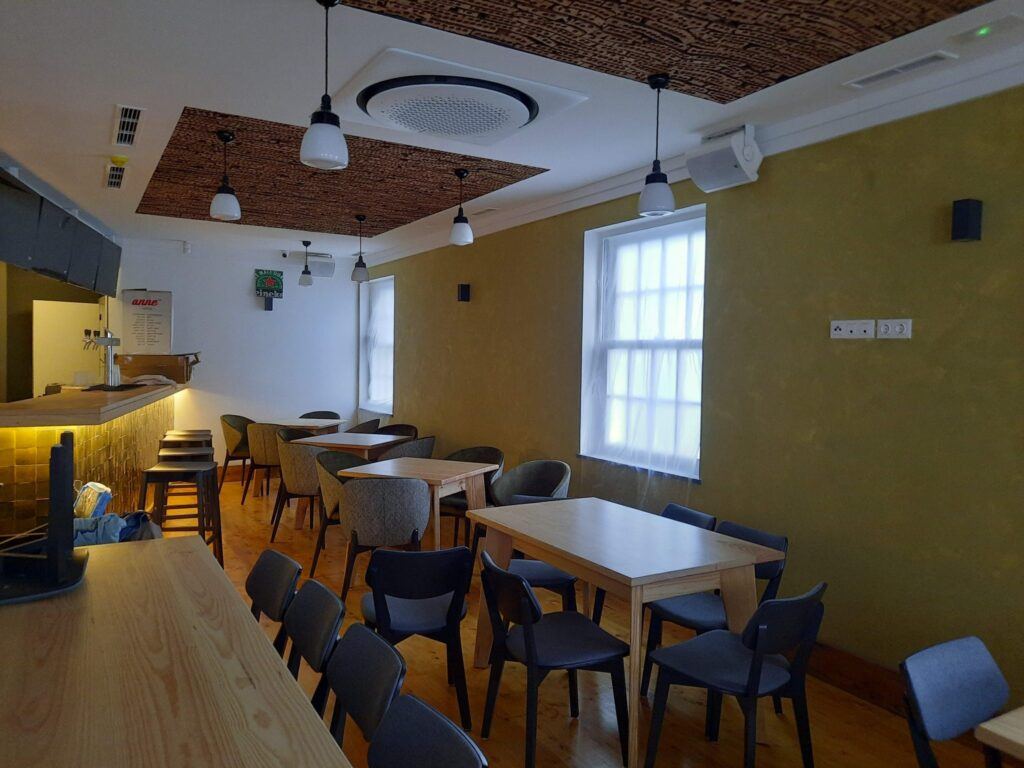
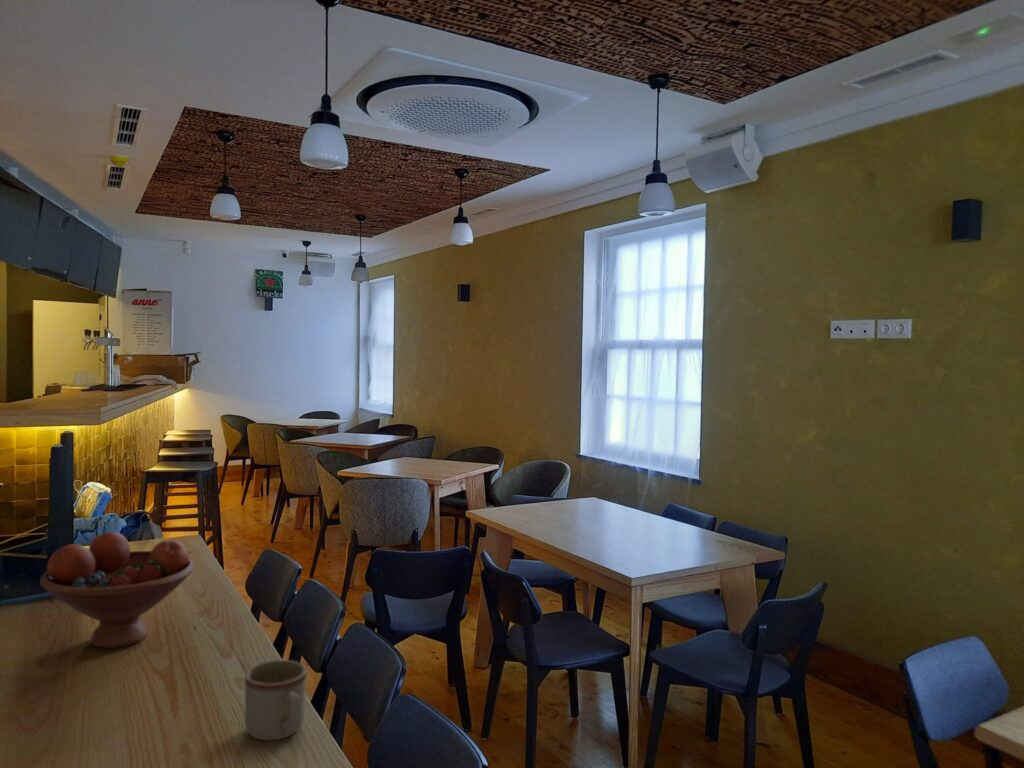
+ fruit bowl (120, 590)
+ mug (279, 703)
